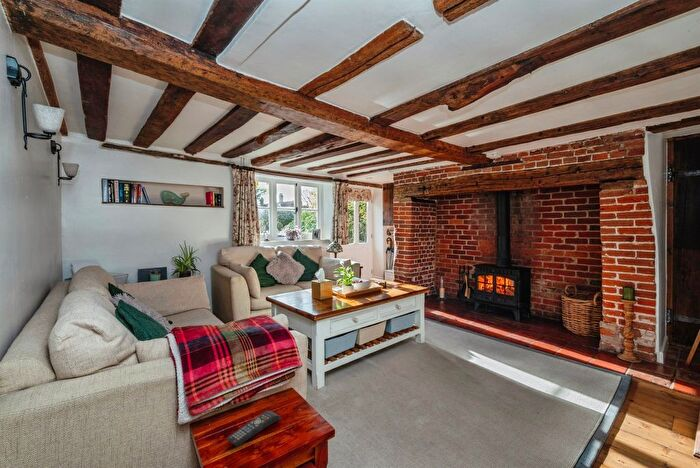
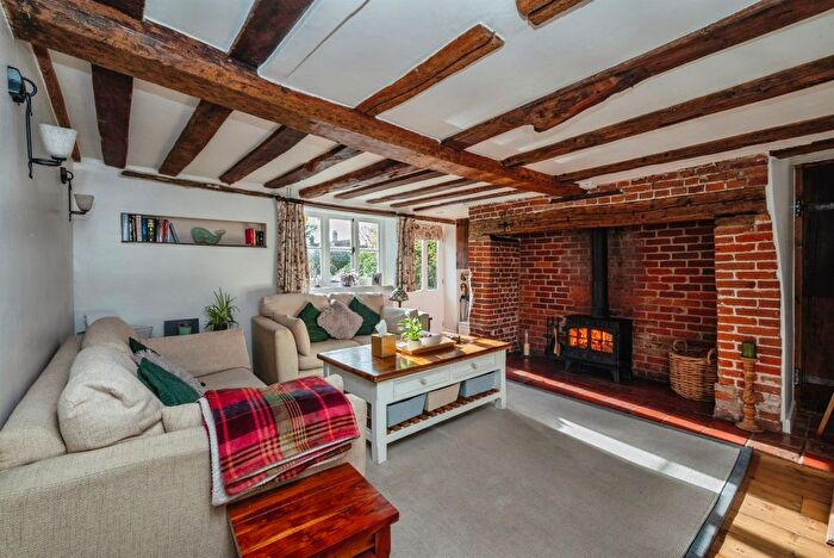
- remote control (255, 426)
